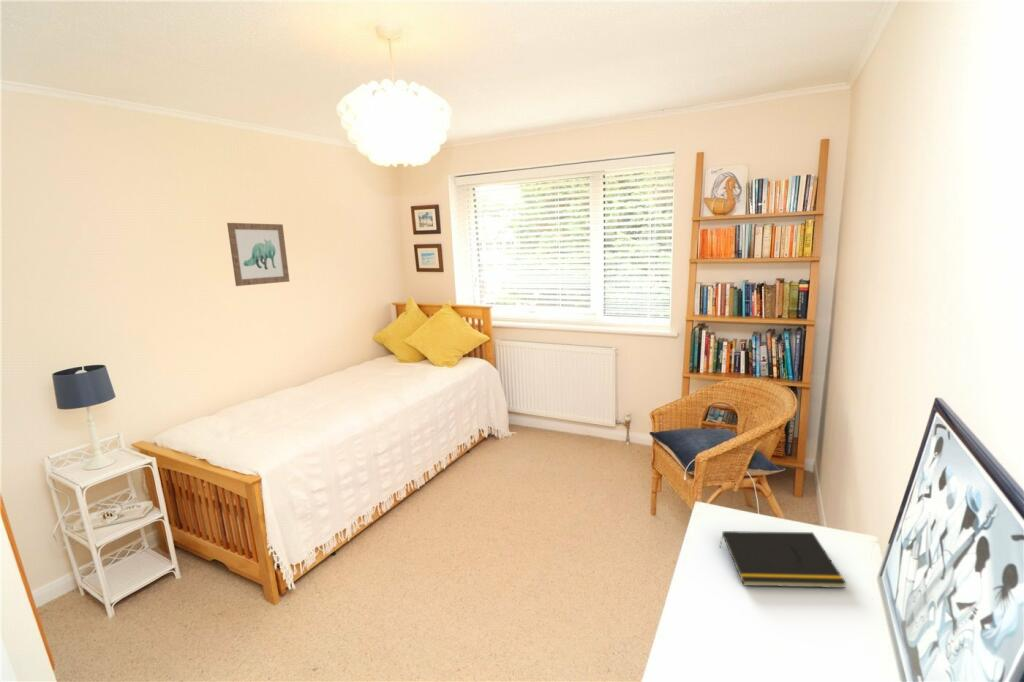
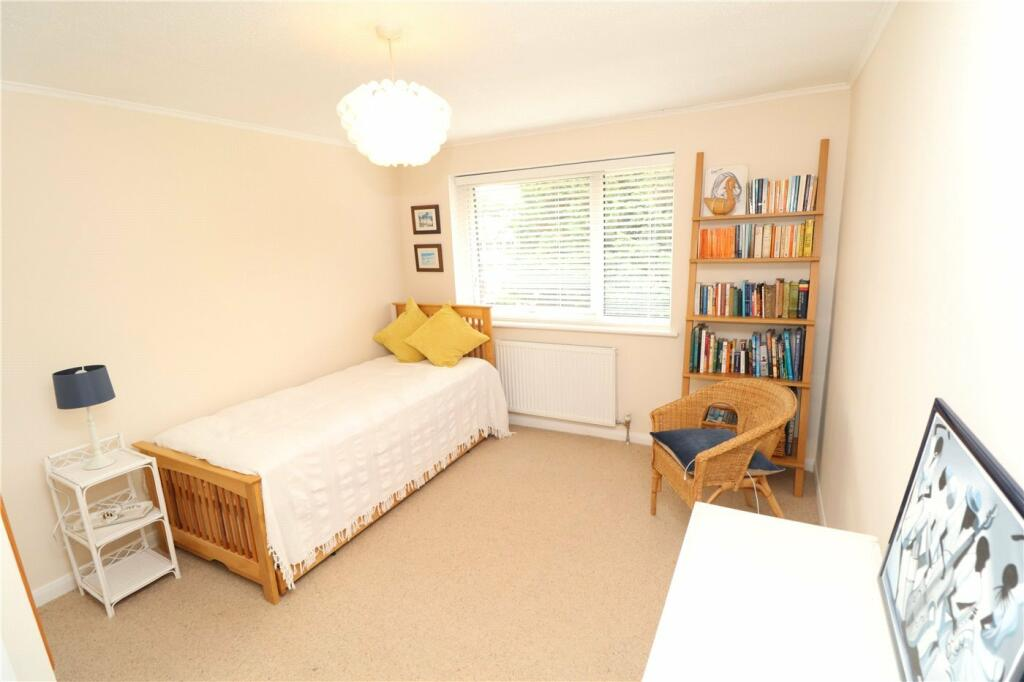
- notepad (780, 557)
- wall art (260, 254)
